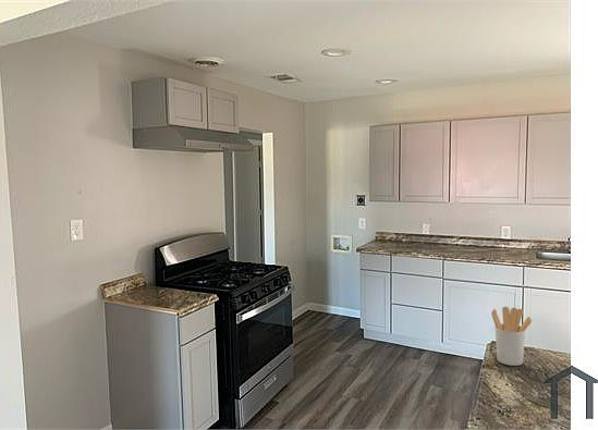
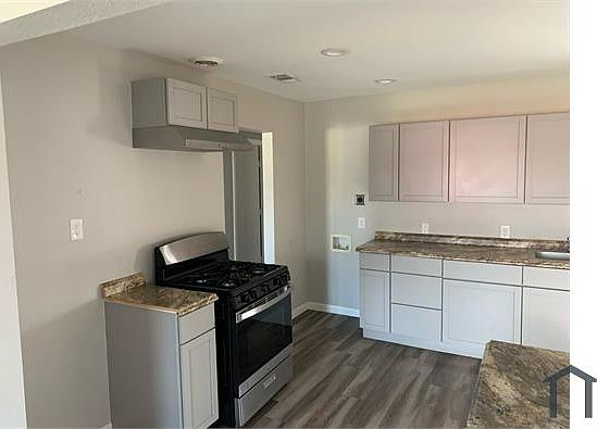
- utensil holder (510, 333)
